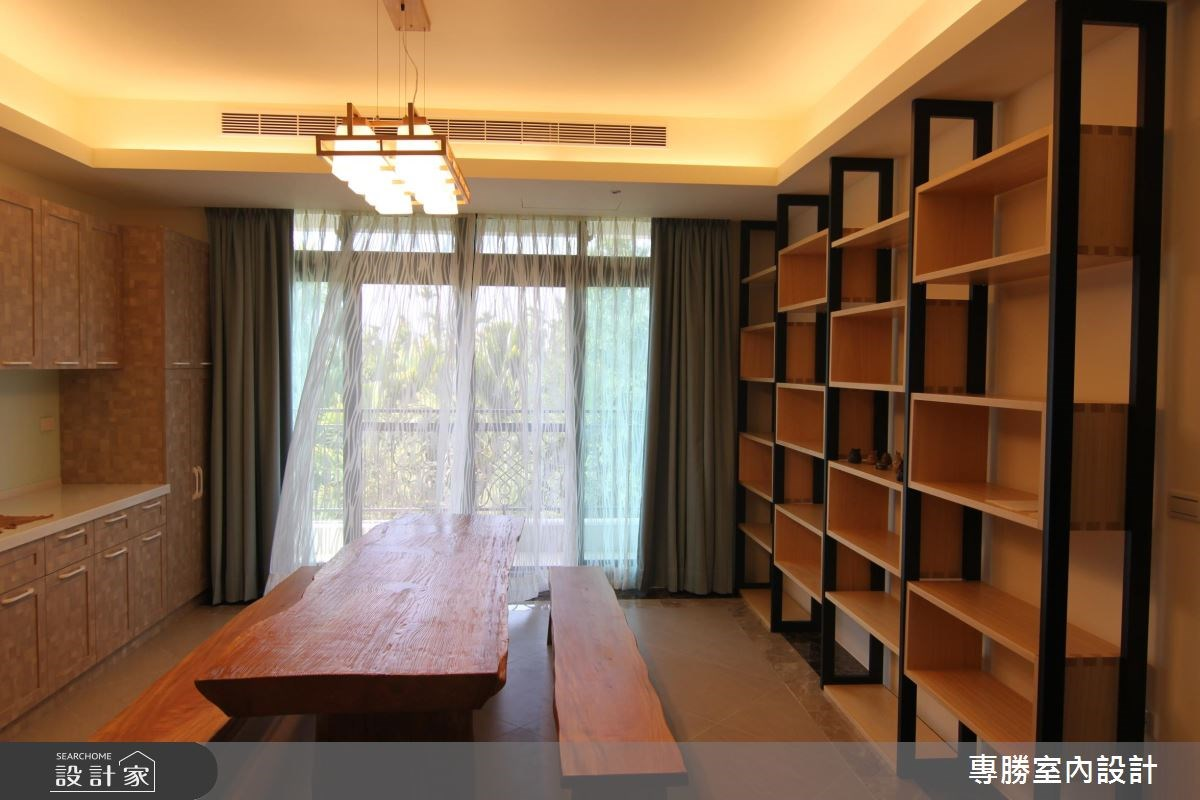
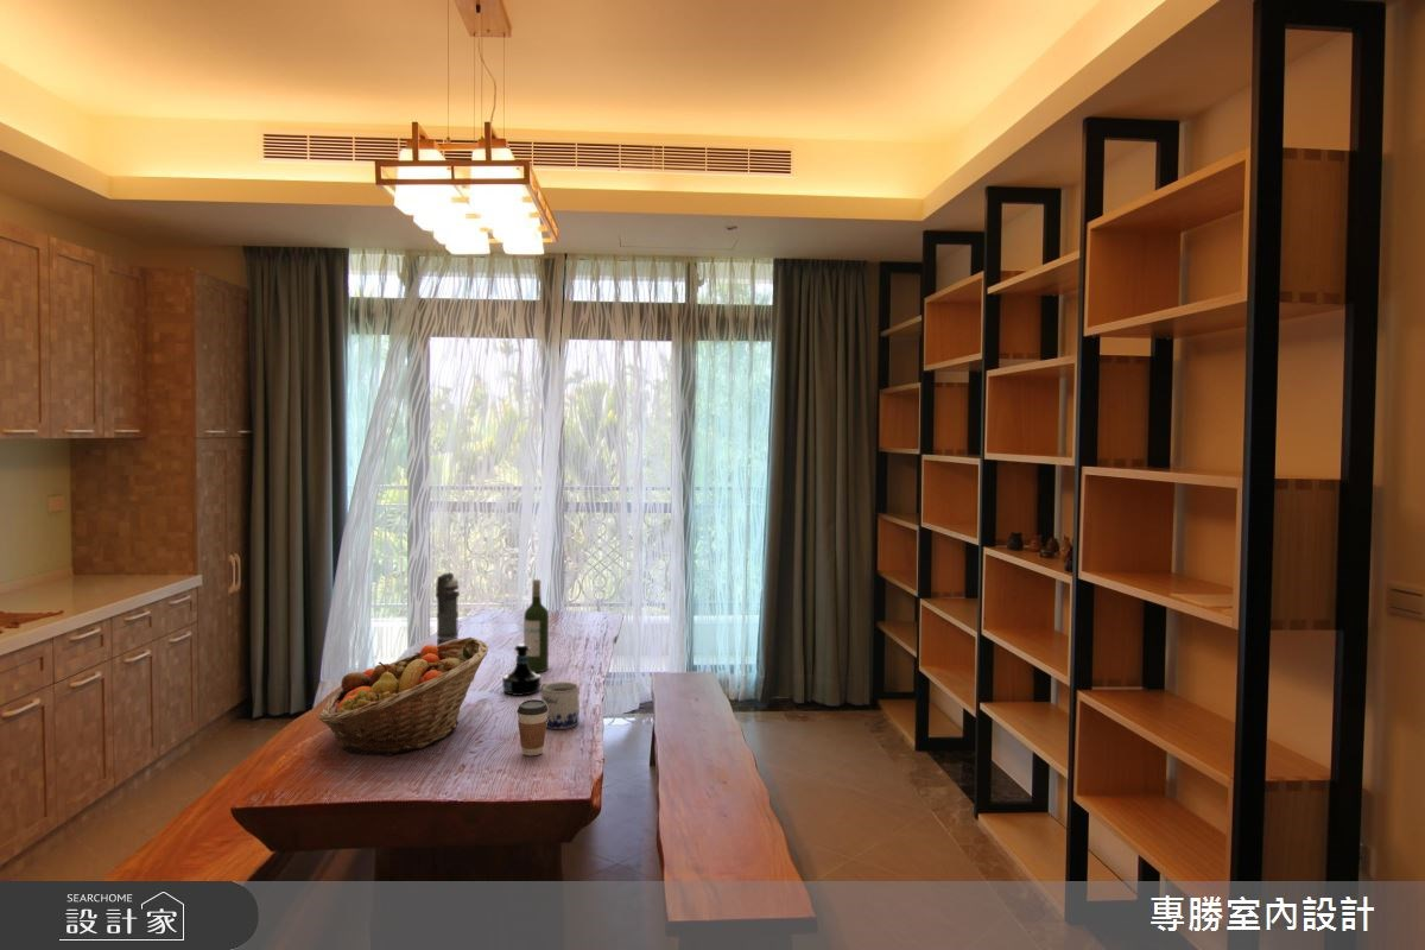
+ smoke grenade (445, 612)
+ fruit basket (407, 690)
+ wine bottle (536, 625)
+ coffee cup (532, 728)
+ mug (557, 703)
+ tequila bottle (521, 667)
